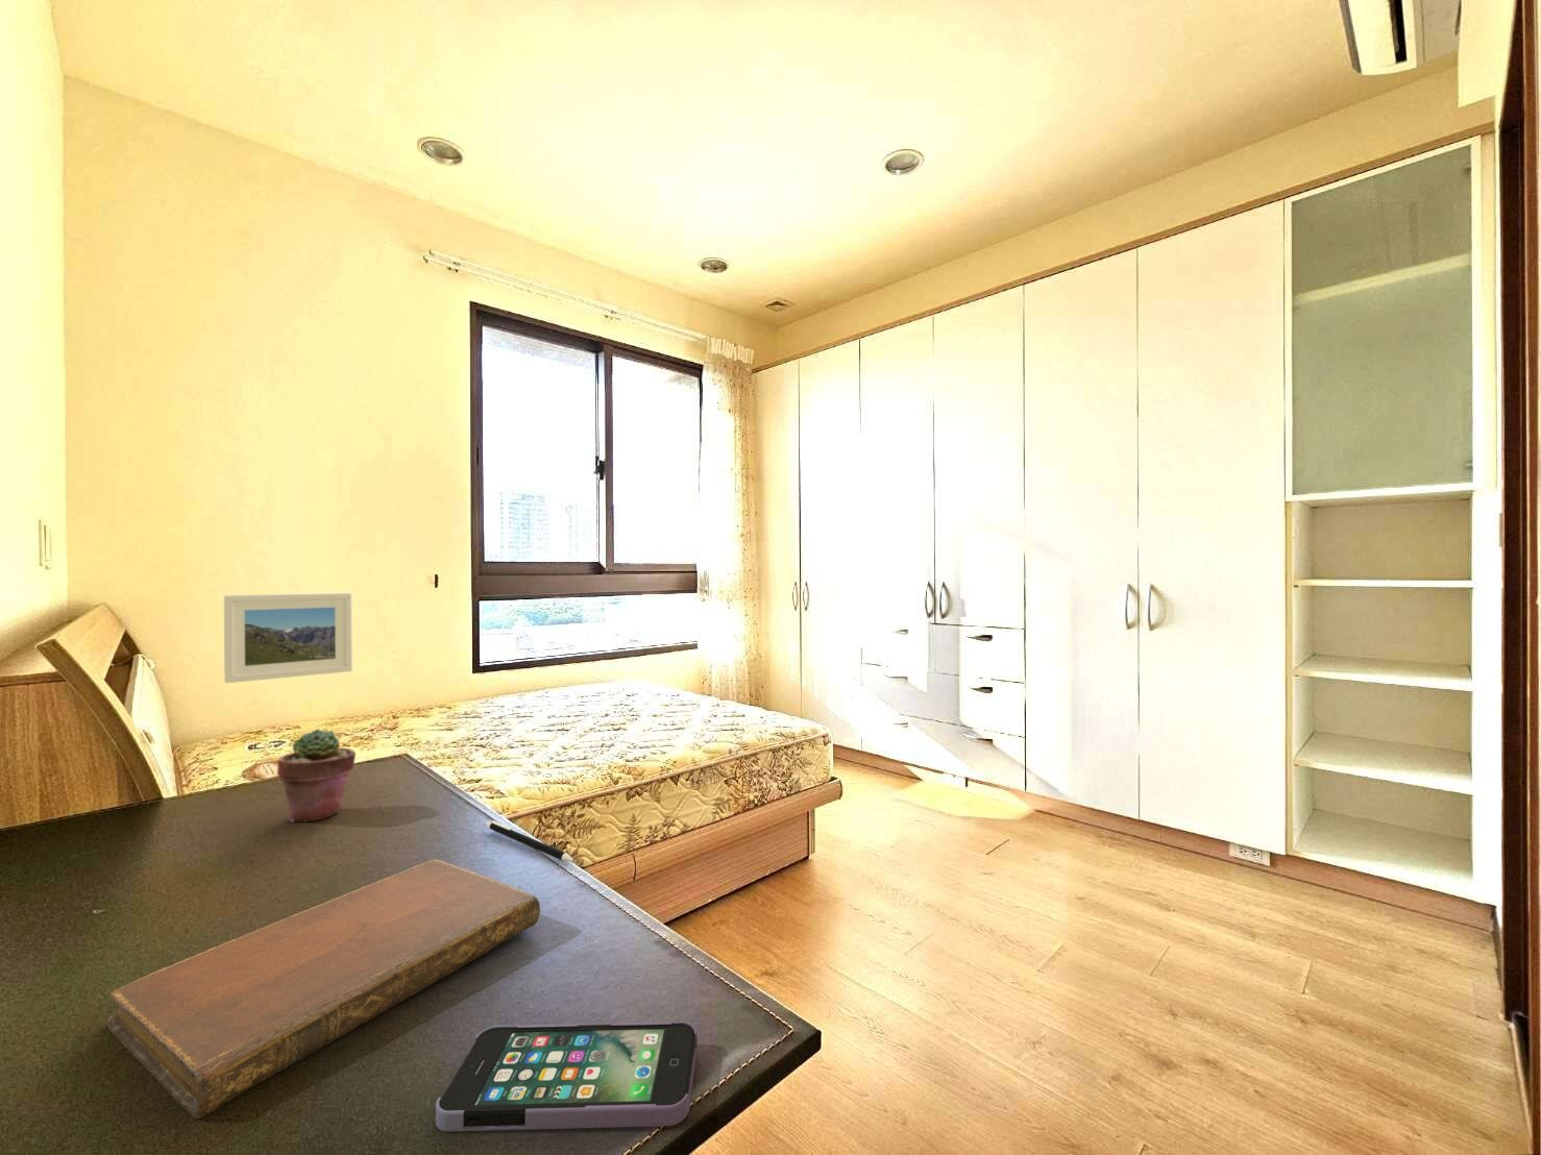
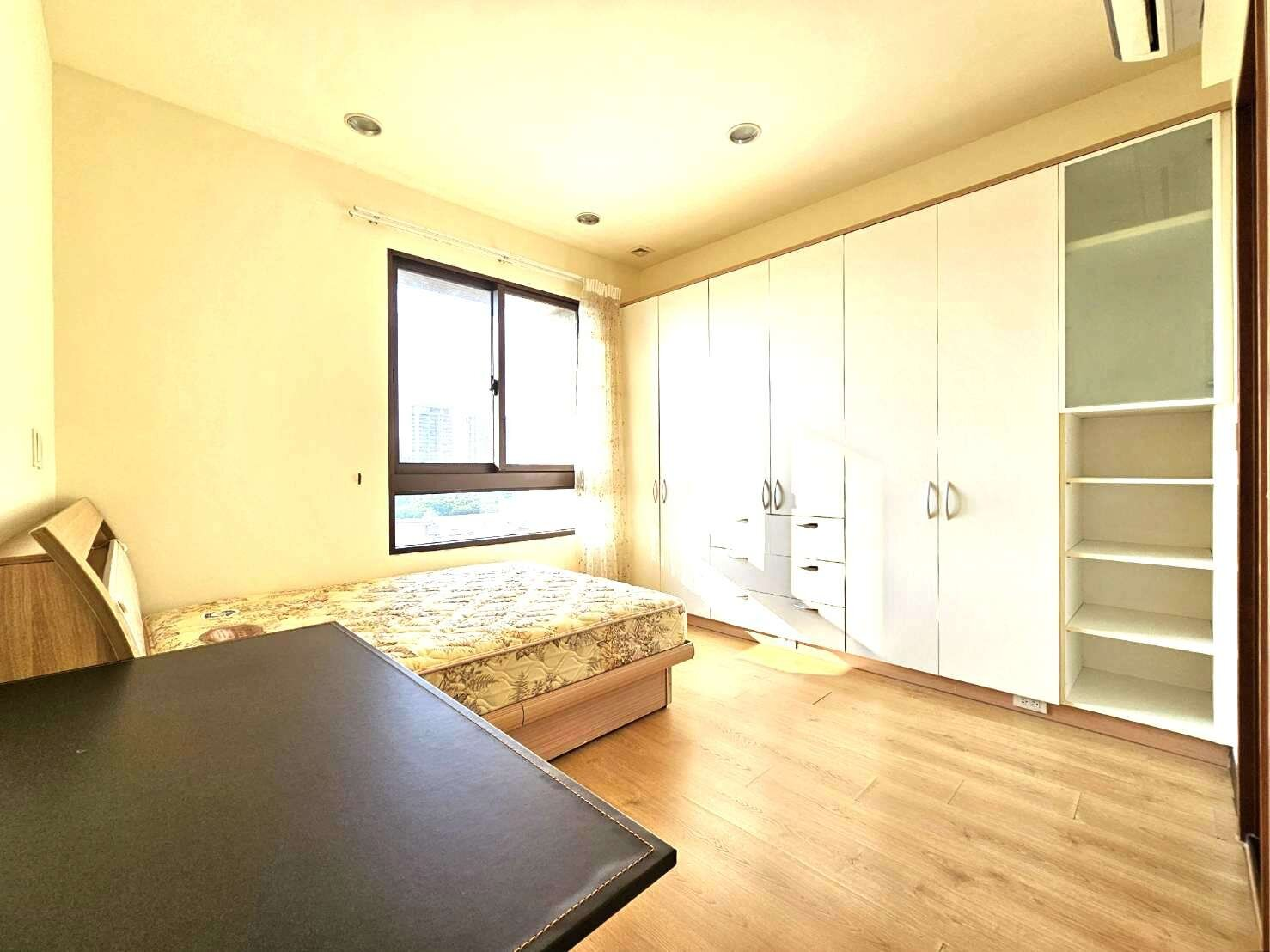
- potted succulent (317, 772)
- pen (527, 840)
- notebook (351, 951)
- smartphone (575, 1071)
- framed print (291, 635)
